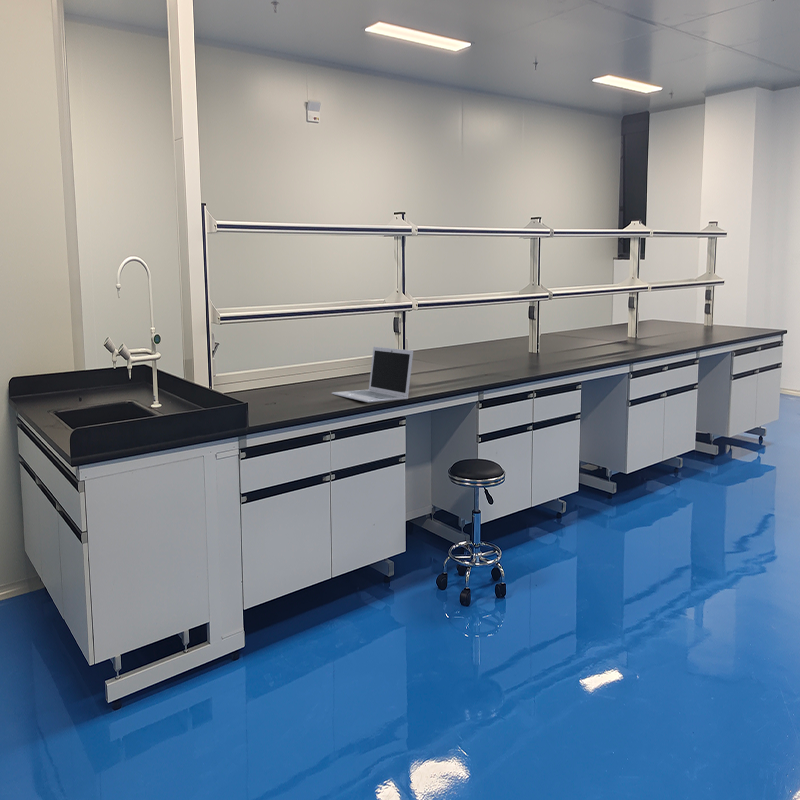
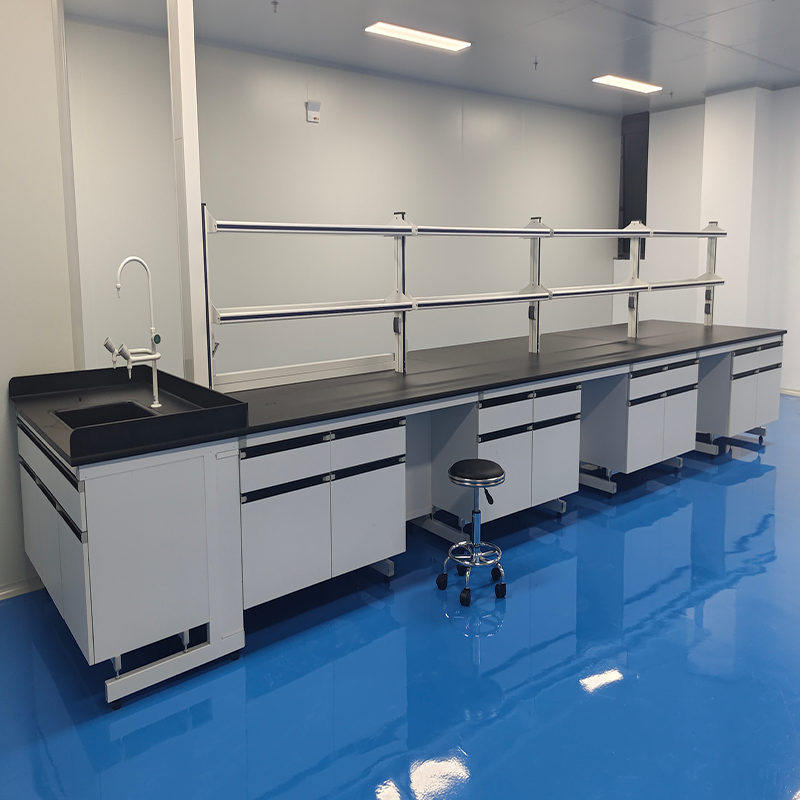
- laptop (371, 373)
